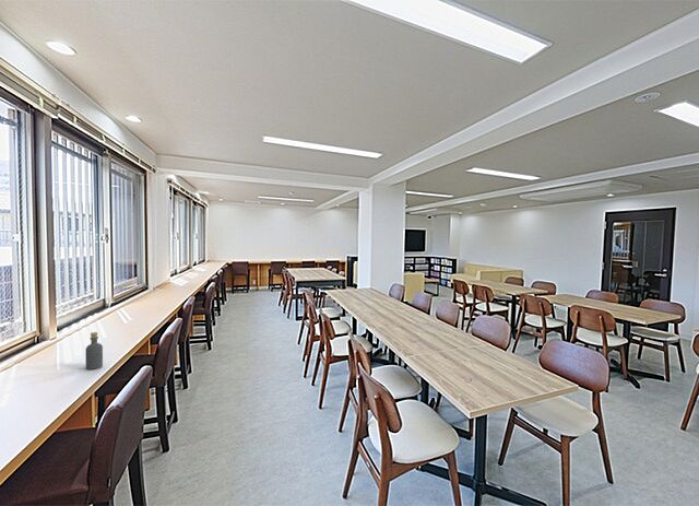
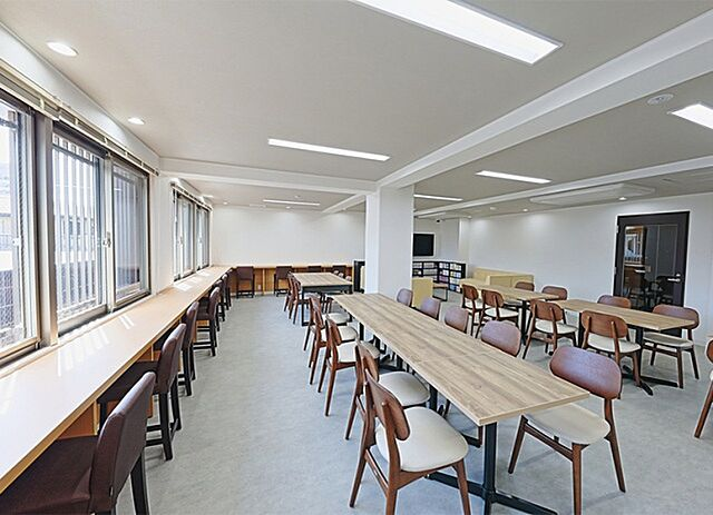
- bottle (94, 350)
